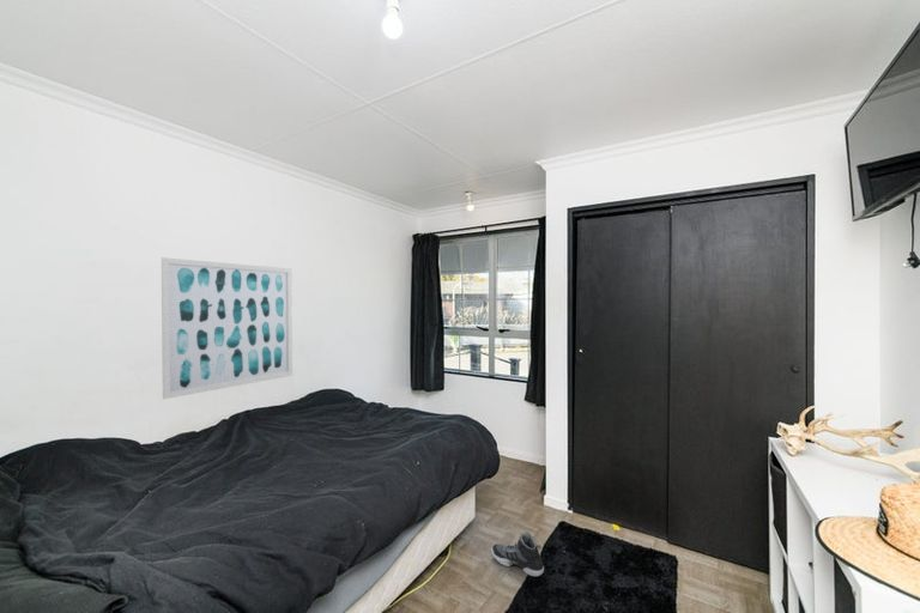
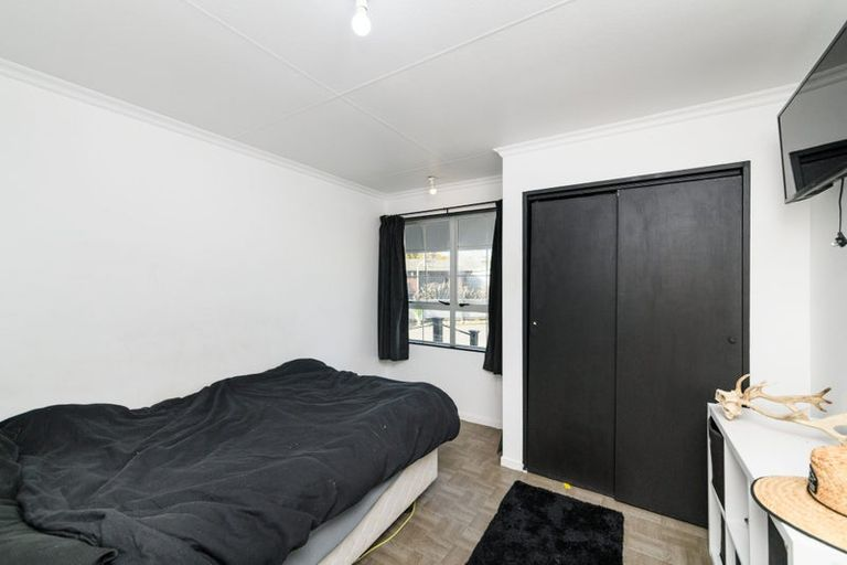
- wall art (236, 324)
- sneaker (516, 547)
